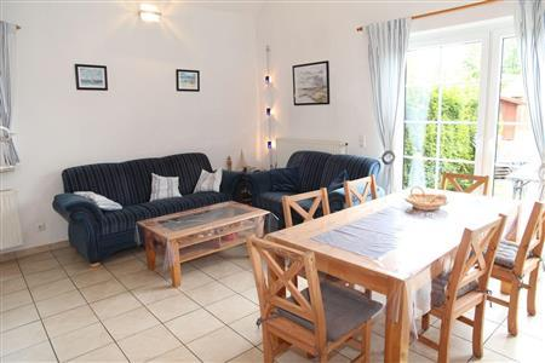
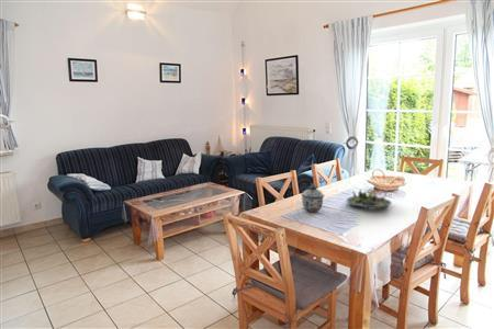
+ lidded jar (312, 196)
+ succulent planter (368, 196)
